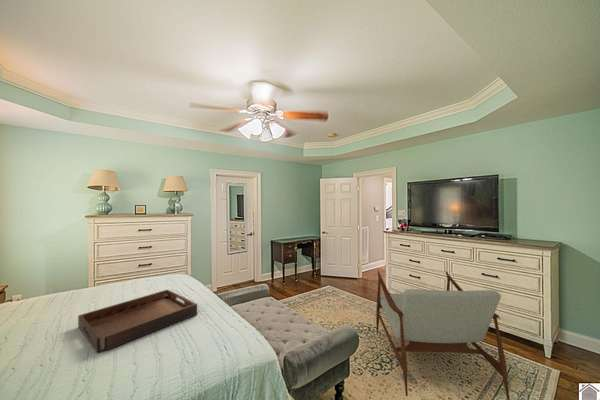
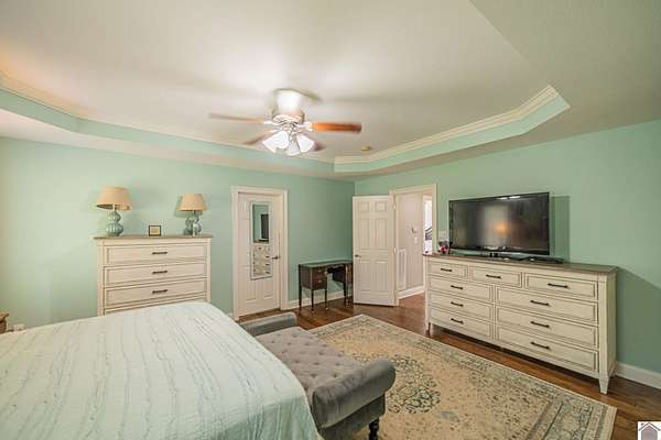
- armchair (428, 316)
- serving tray (140, 314)
